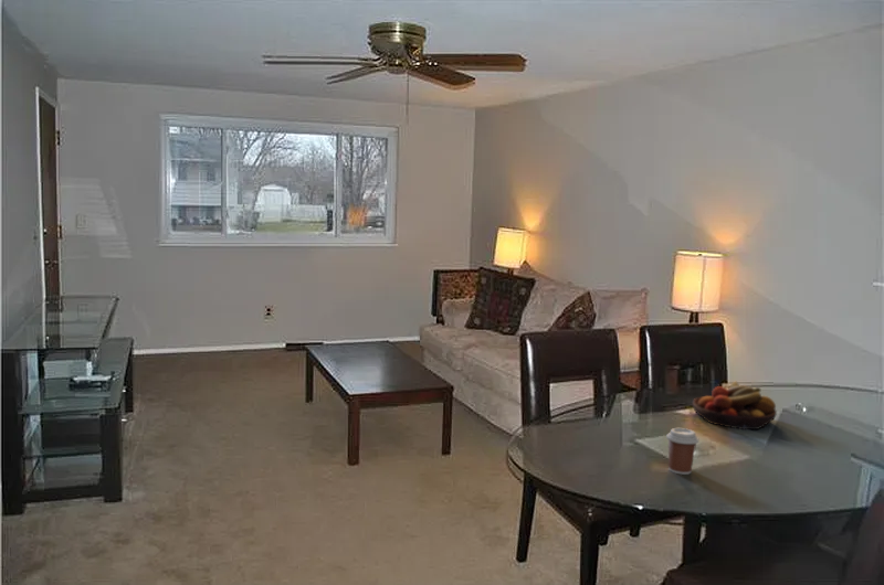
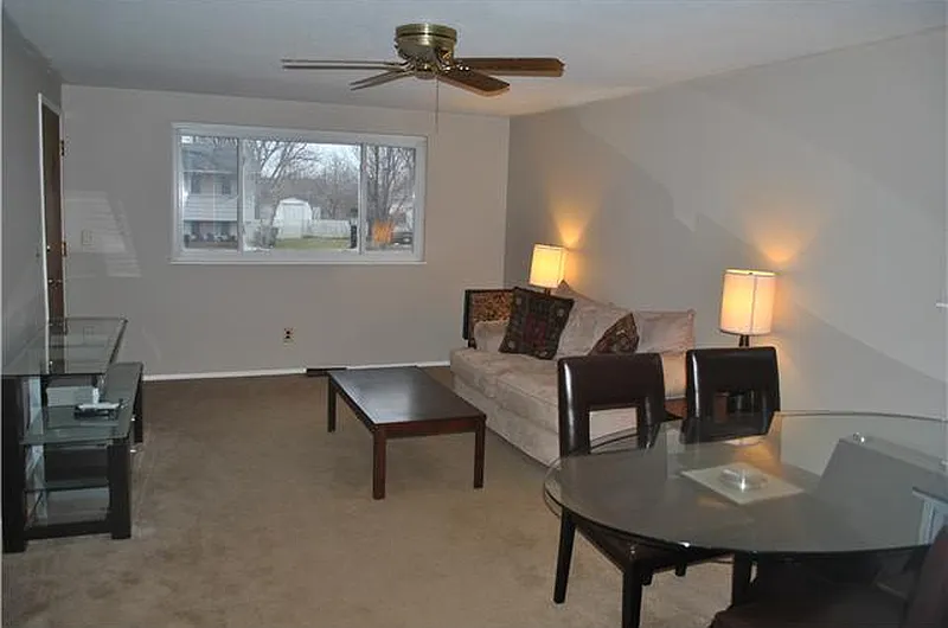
- coffee cup (681, 450)
- fruit bowl (733, 402)
